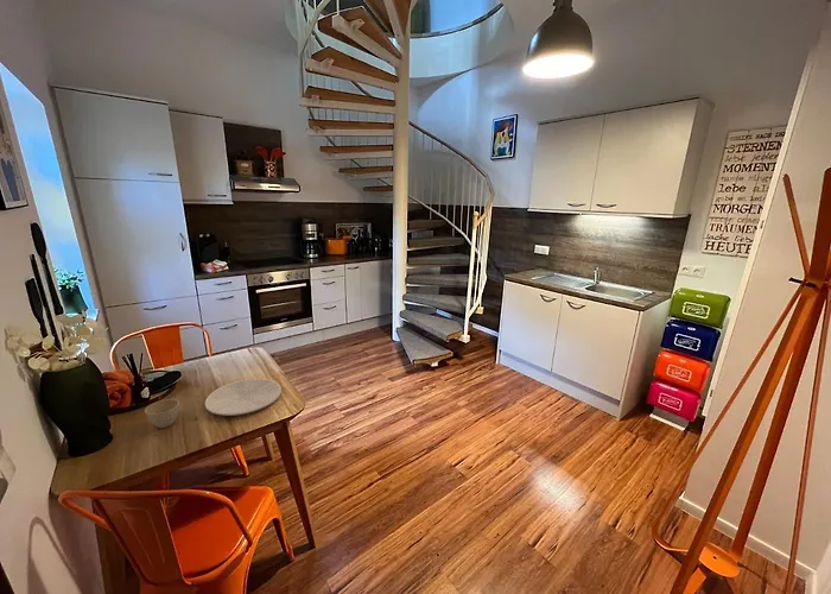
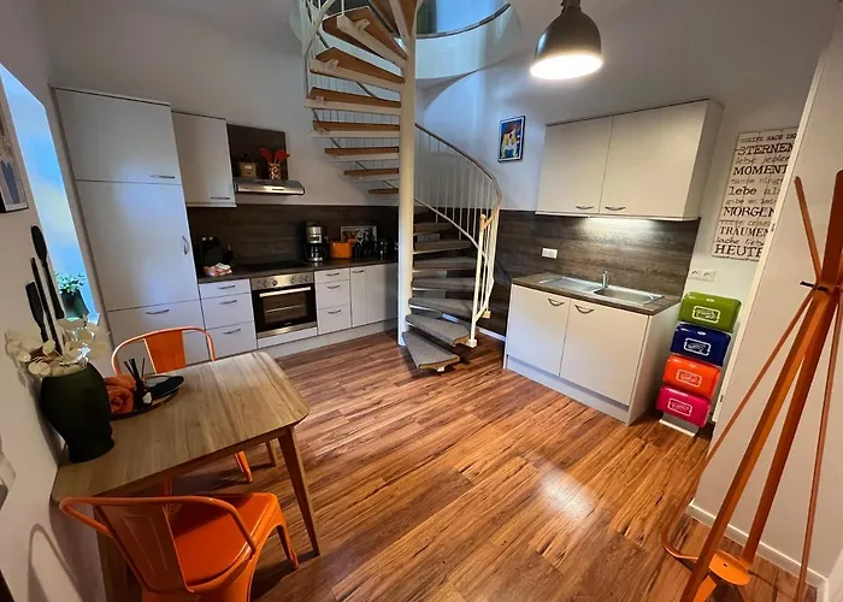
- plate (245, 396)
- flower pot (164, 415)
